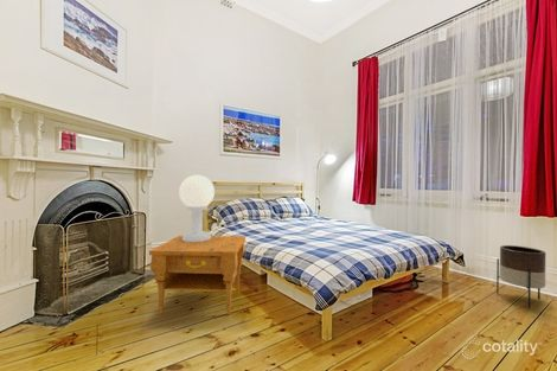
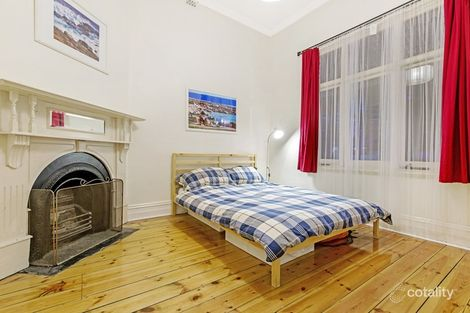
- nightstand (203, 271)
- table lamp (197, 206)
- planter (519, 274)
